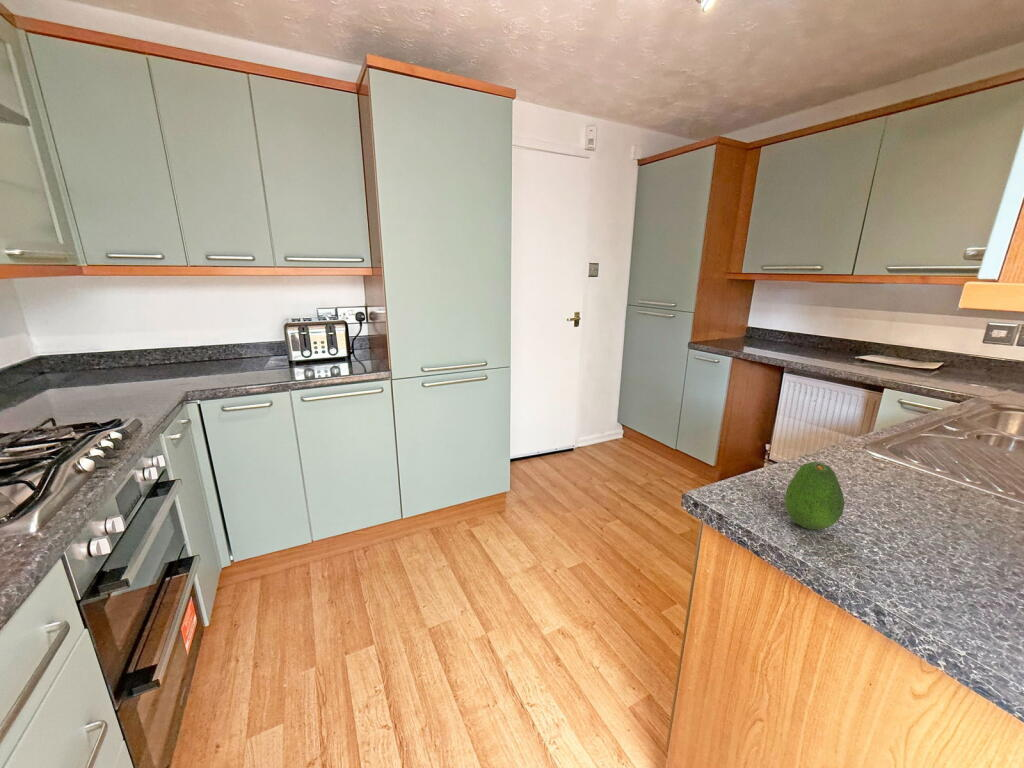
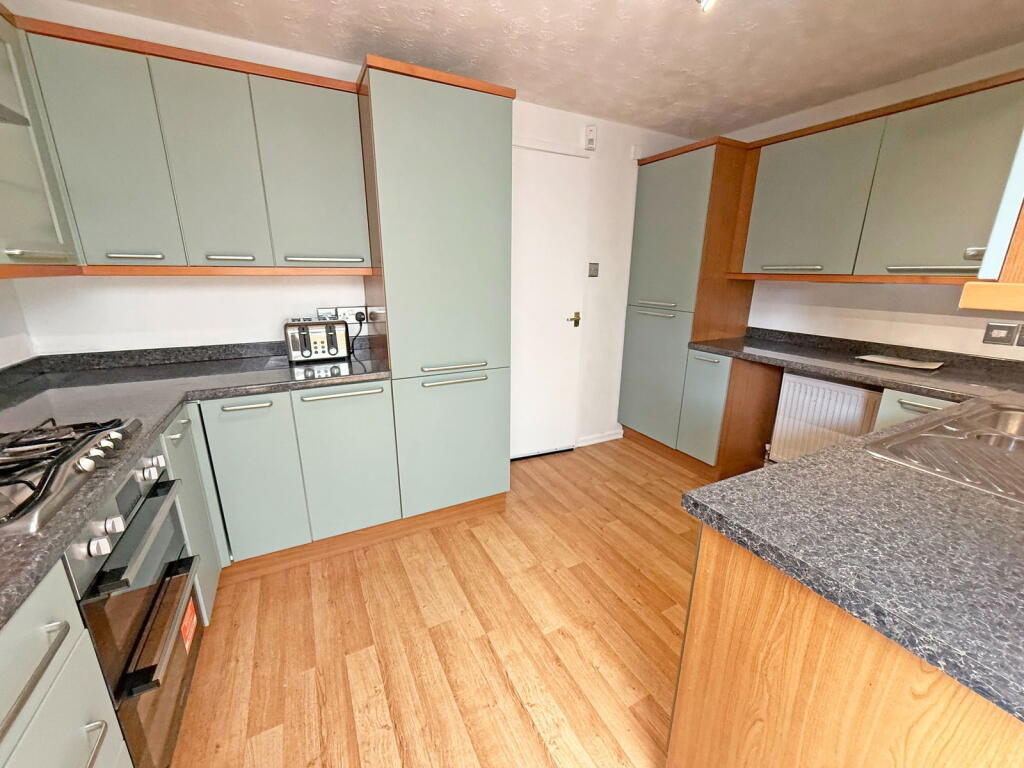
- fruit (814, 495)
